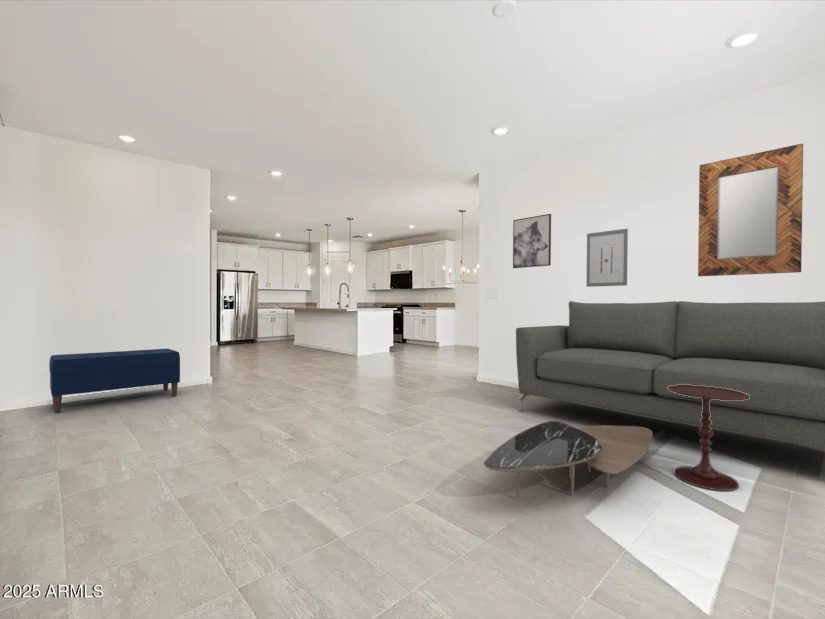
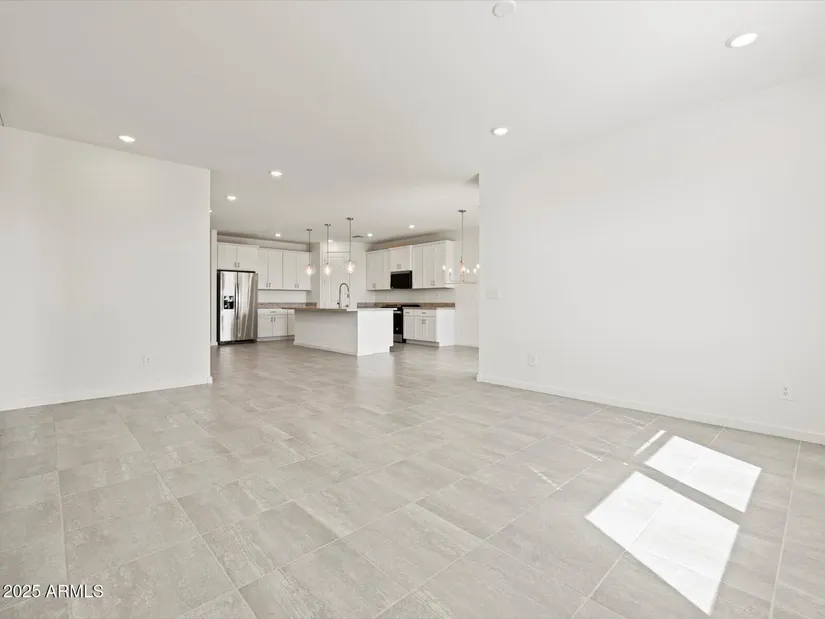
- bench (117, 376)
- sofa (667, 364)
- wall art (606, 258)
- home mirror (746, 215)
- coffee table (579, 457)
- wall art (531, 242)
- side table (706, 434)
